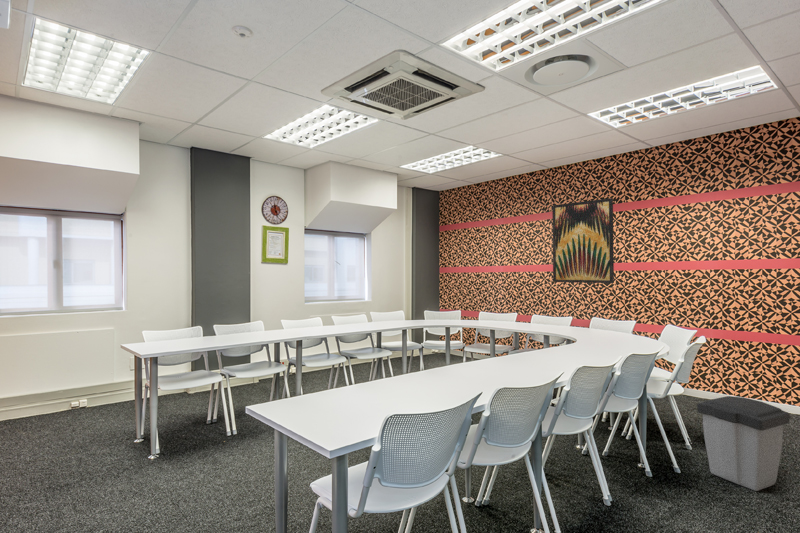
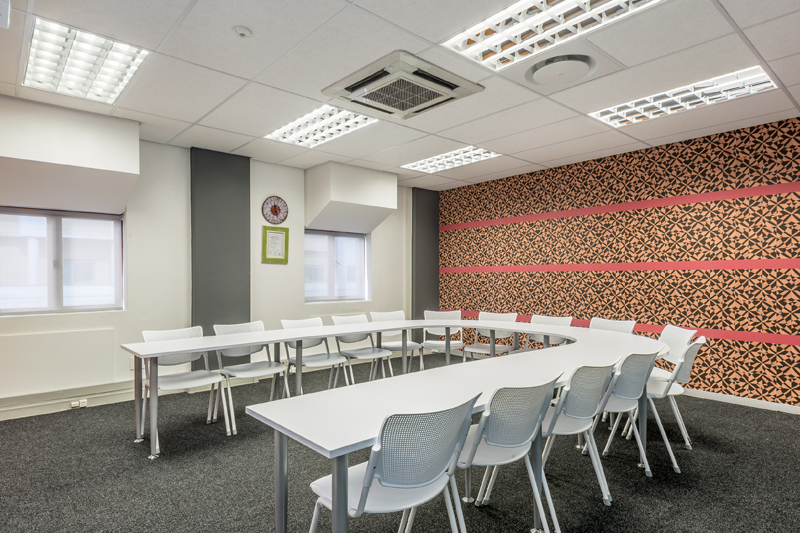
- trash can (741, 441)
- wall art (581, 242)
